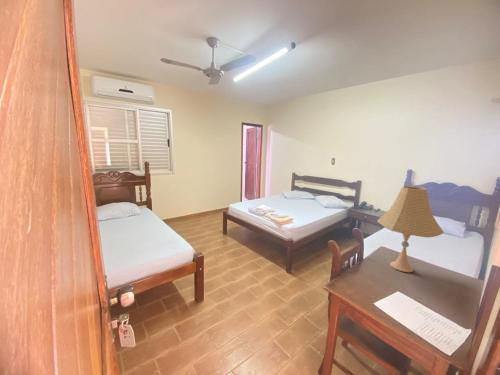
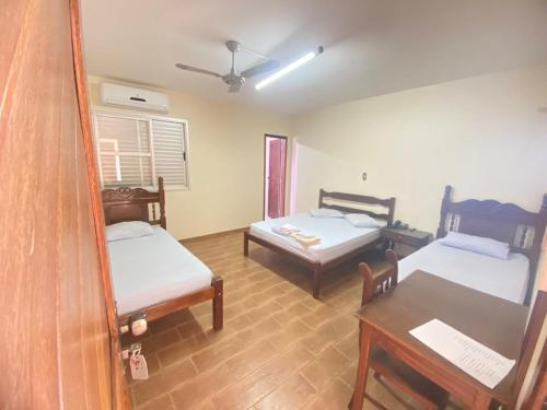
- desk lamp (407, 228)
